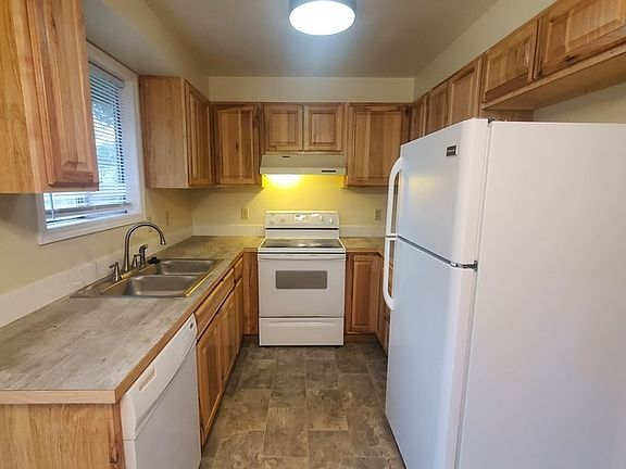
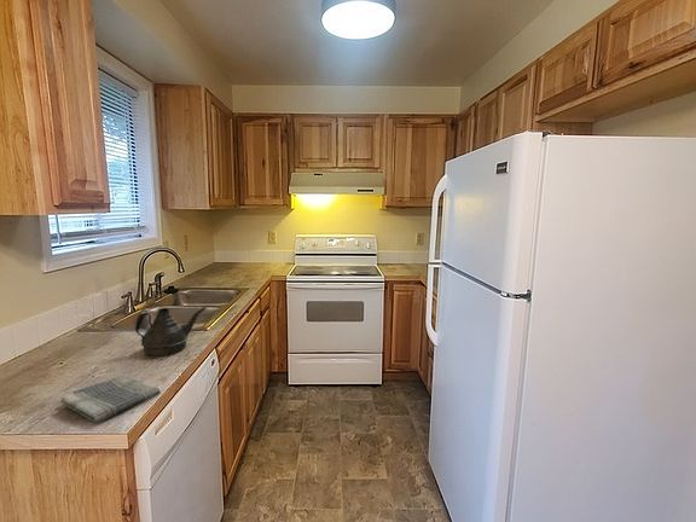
+ dish towel (111, 394)
+ teapot (173, 327)
